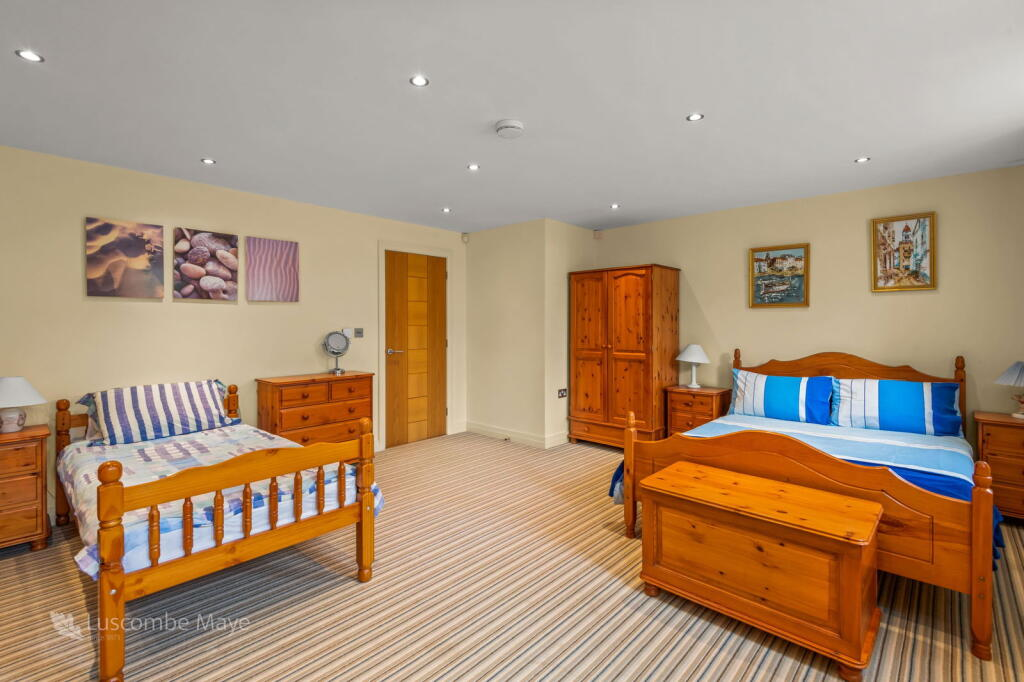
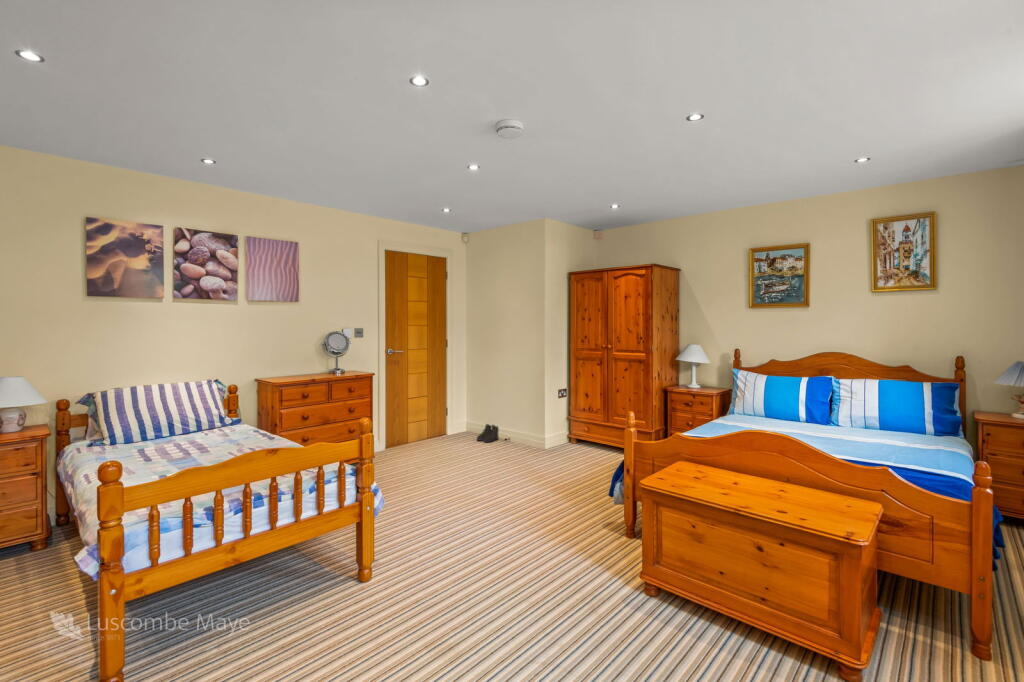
+ boots (487, 432)
